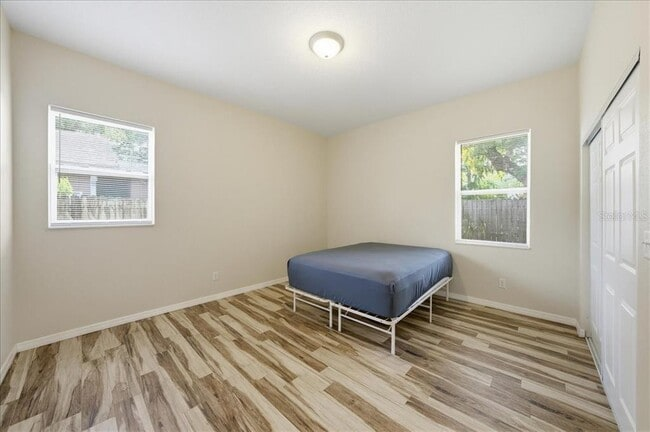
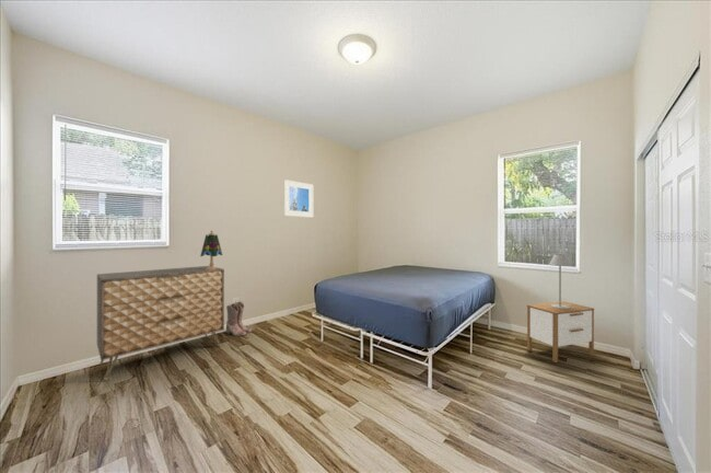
+ dresser (165, 312)
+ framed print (299, 199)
+ nightstand (560, 330)
+ table lamp (560, 280)
+ boots (238, 318)
+ table lamp (211, 250)
